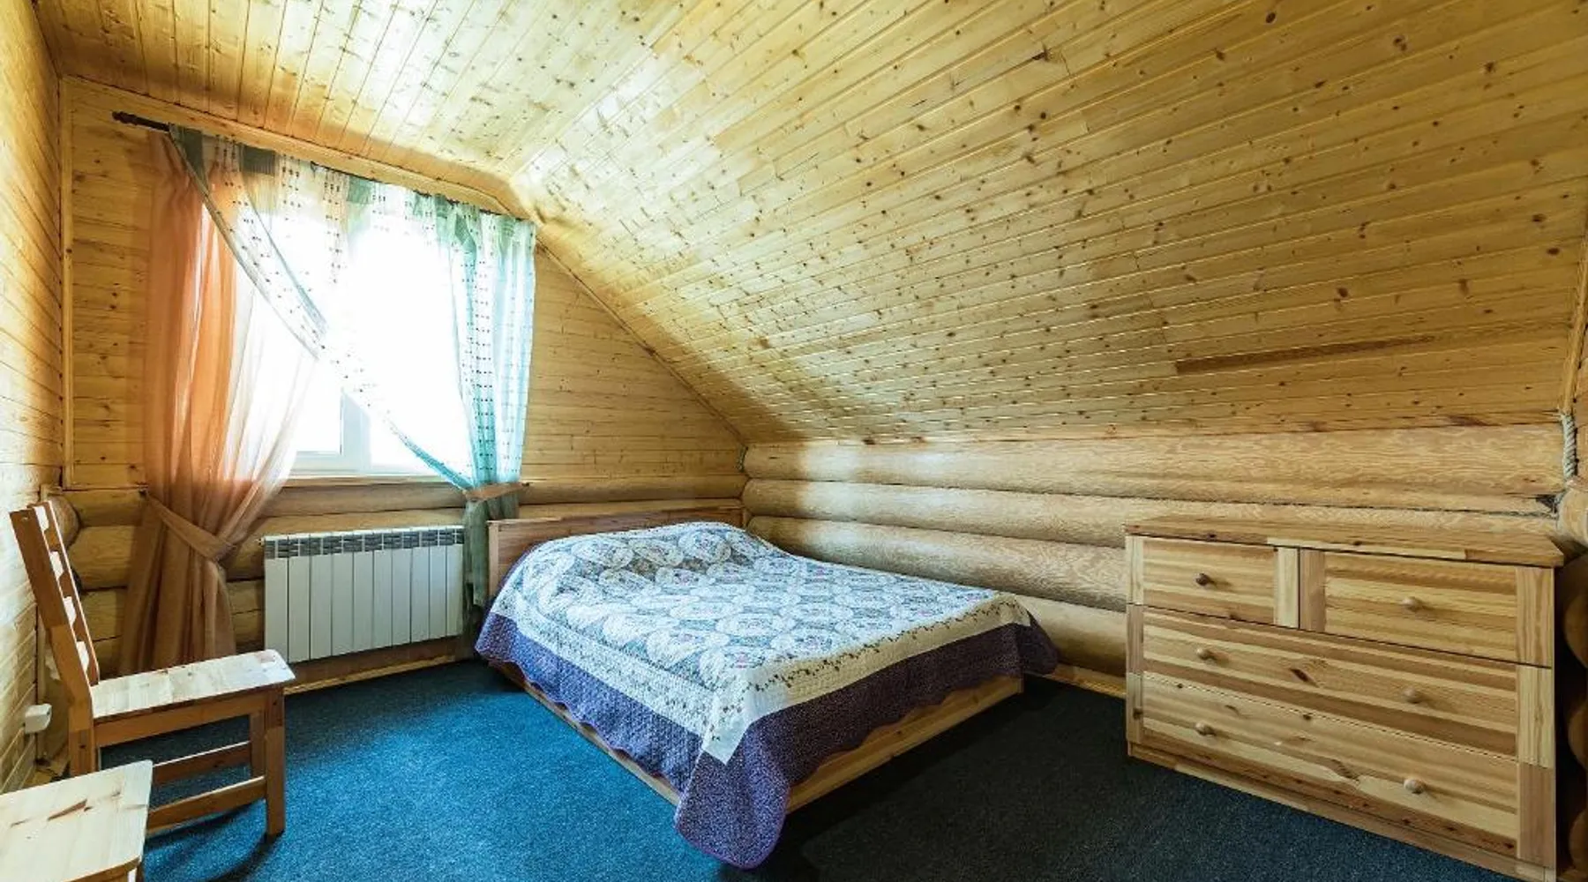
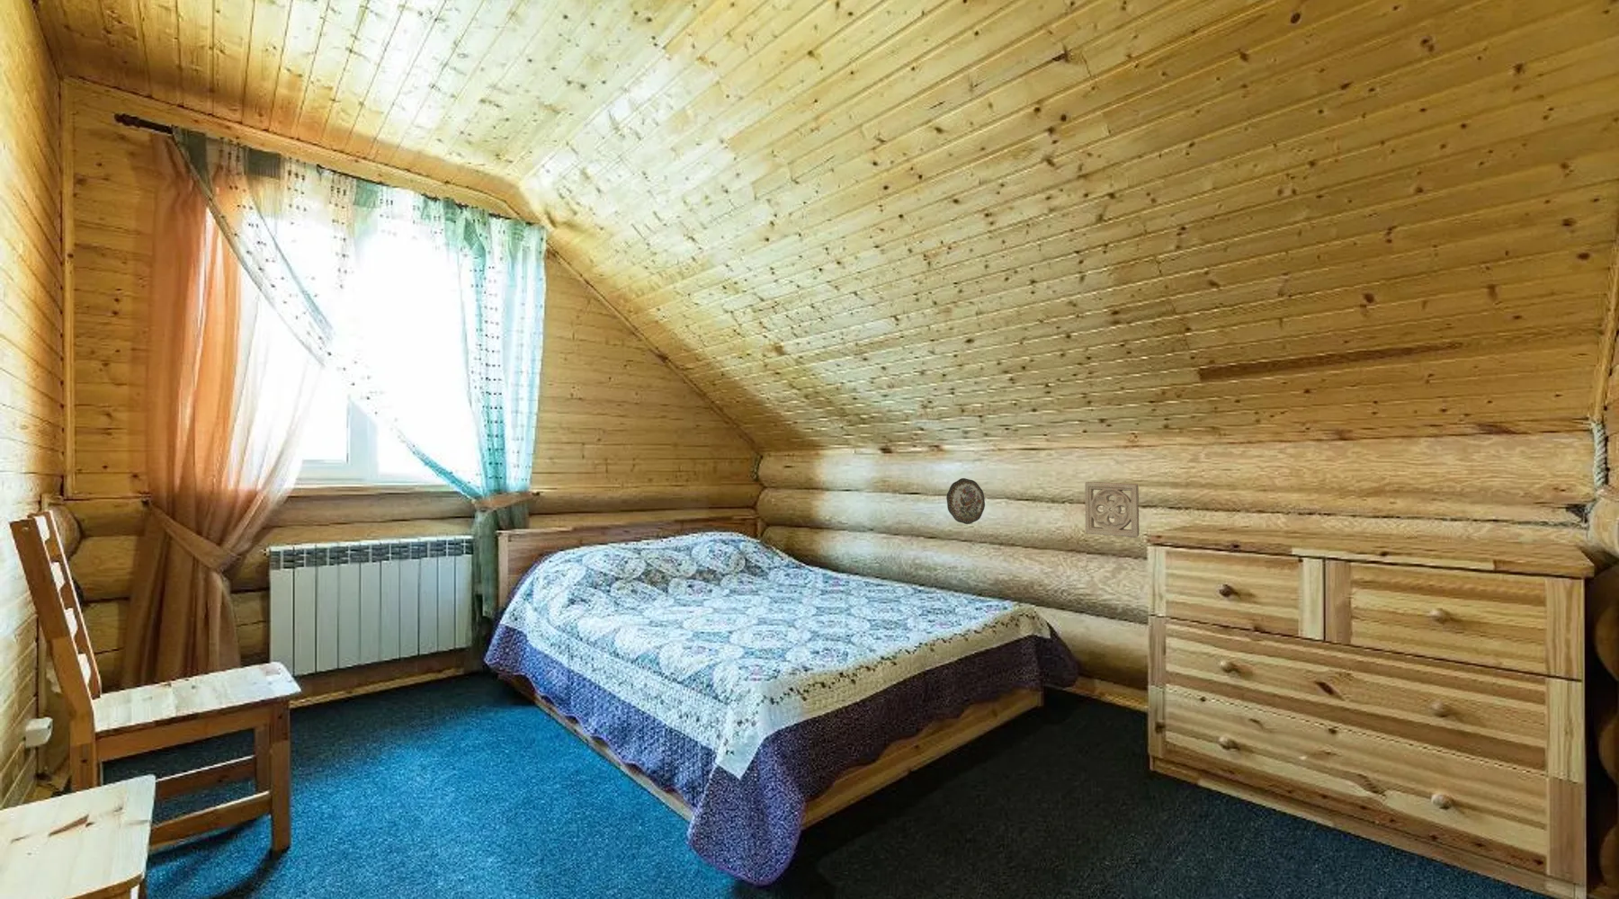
+ wall ornament (1111, 509)
+ decorative plate (966, 500)
